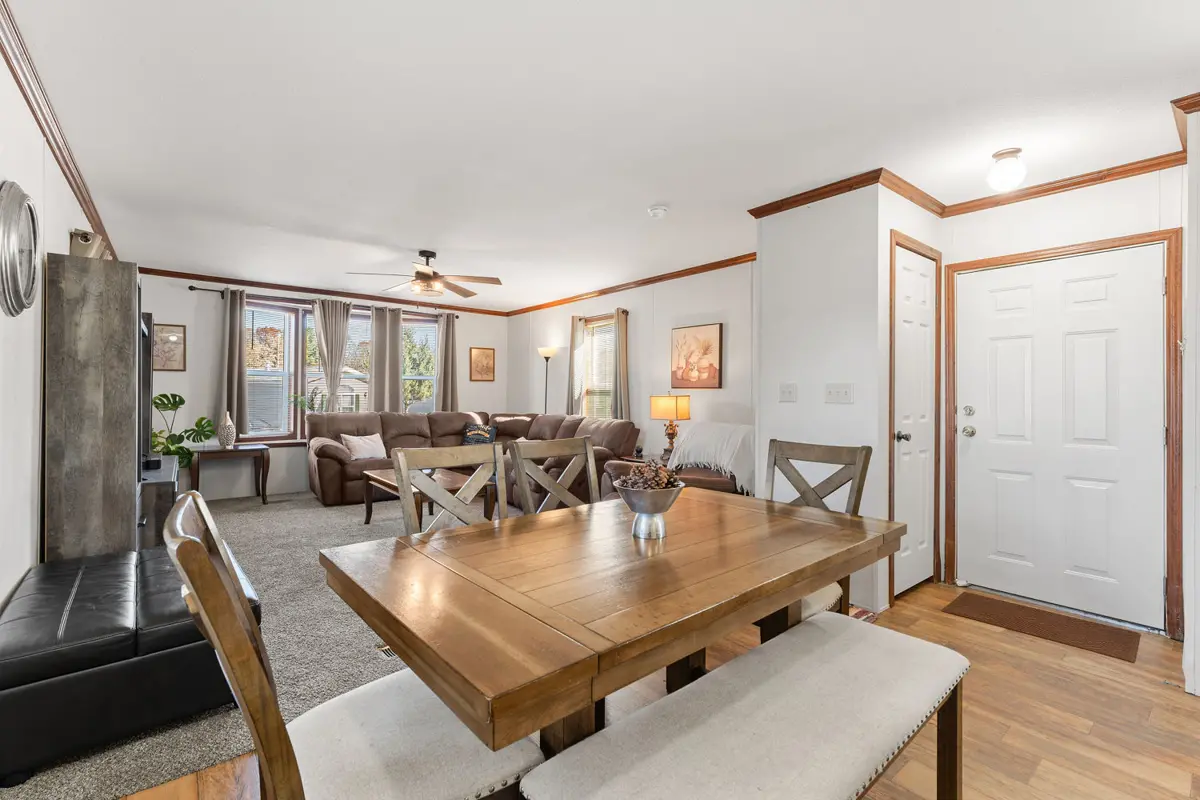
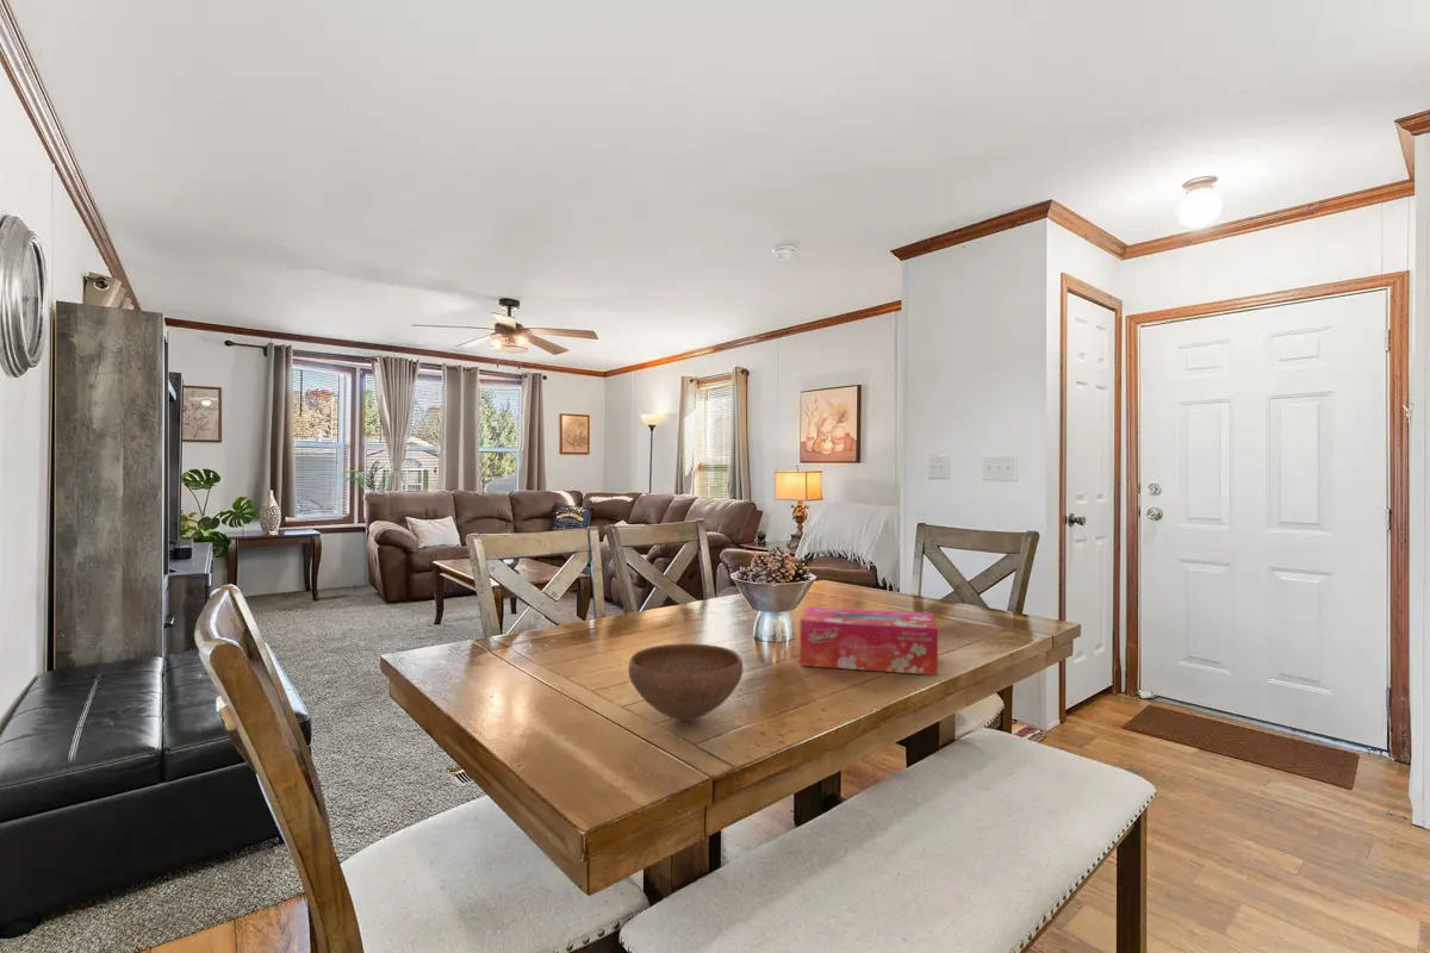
+ bowl (685, 687)
+ tissue box (868, 639)
